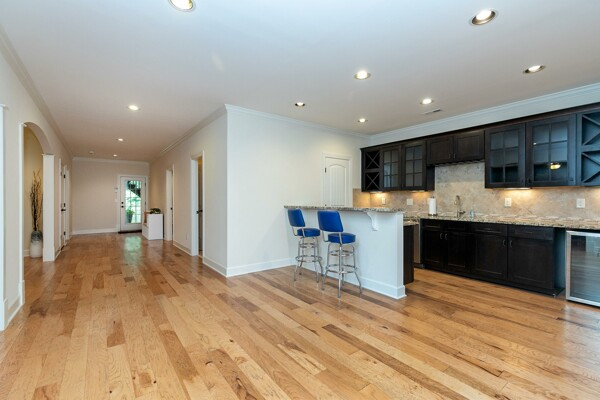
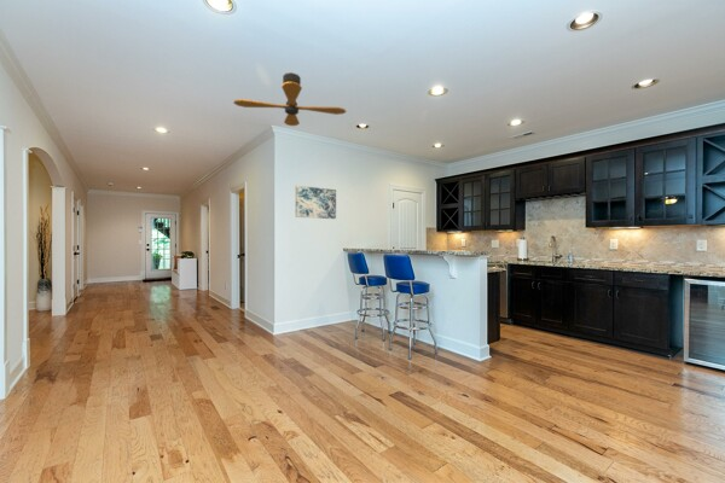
+ wall art (315, 203)
+ ceiling fan (291, 94)
